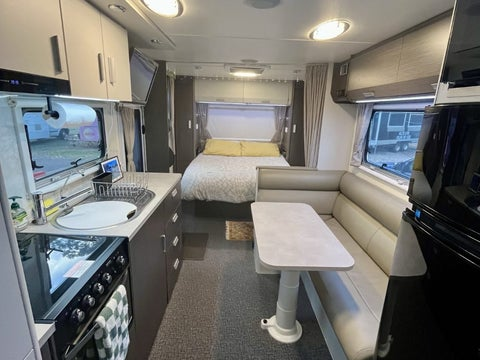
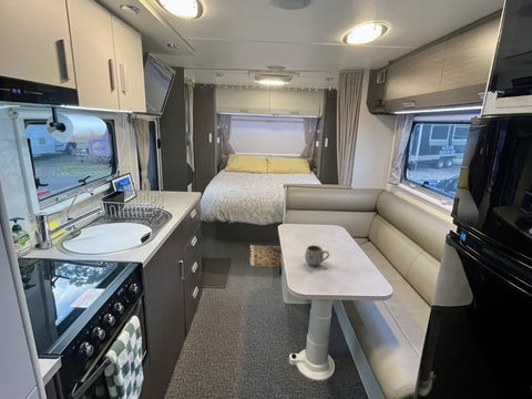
+ mug (317, 256)
